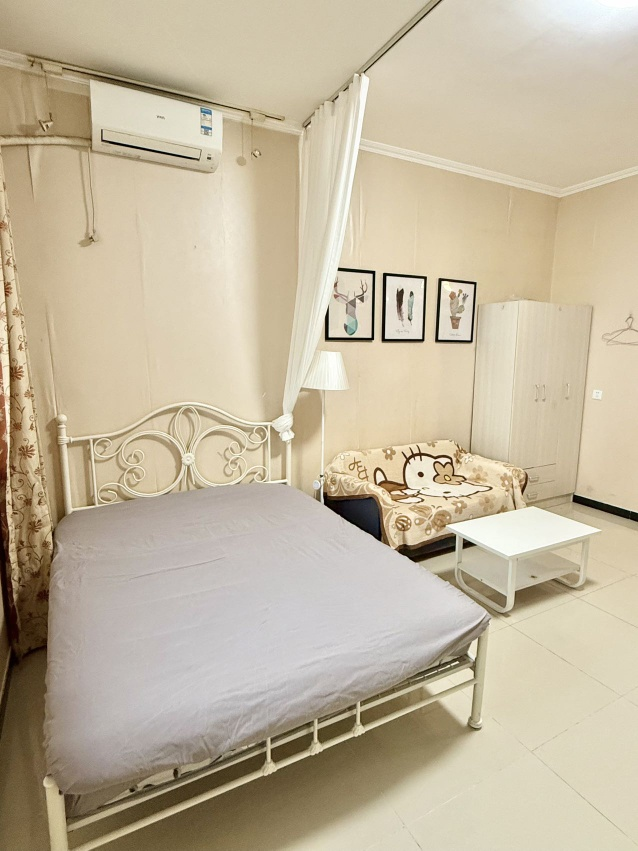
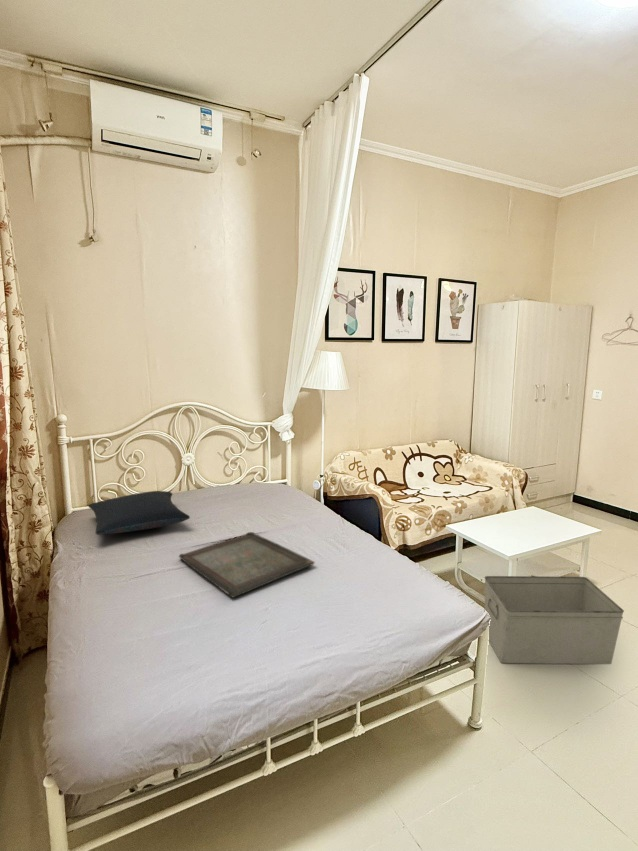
+ serving tray (245, 559)
+ storage bin (547, 619)
+ pillow (137, 511)
